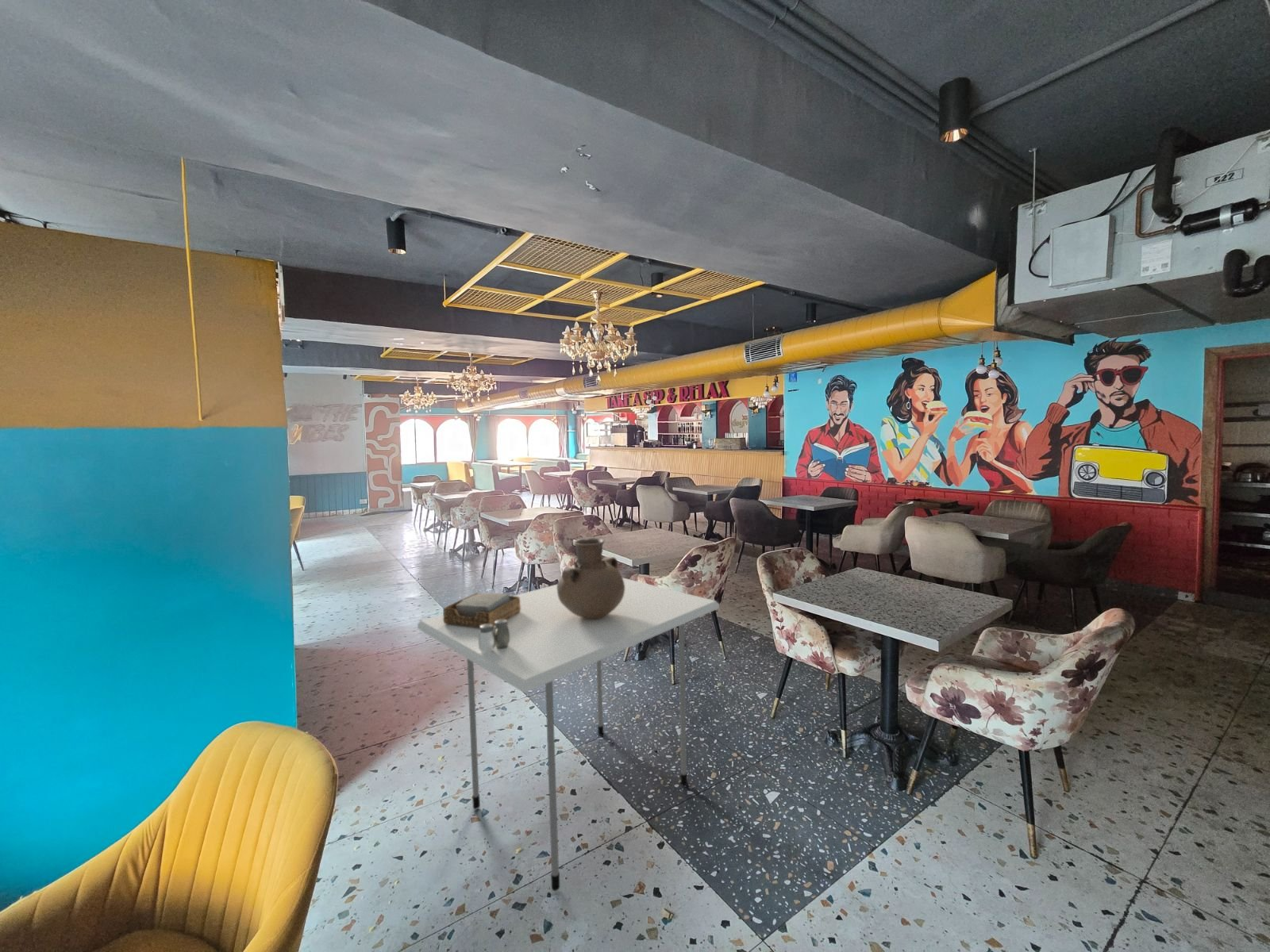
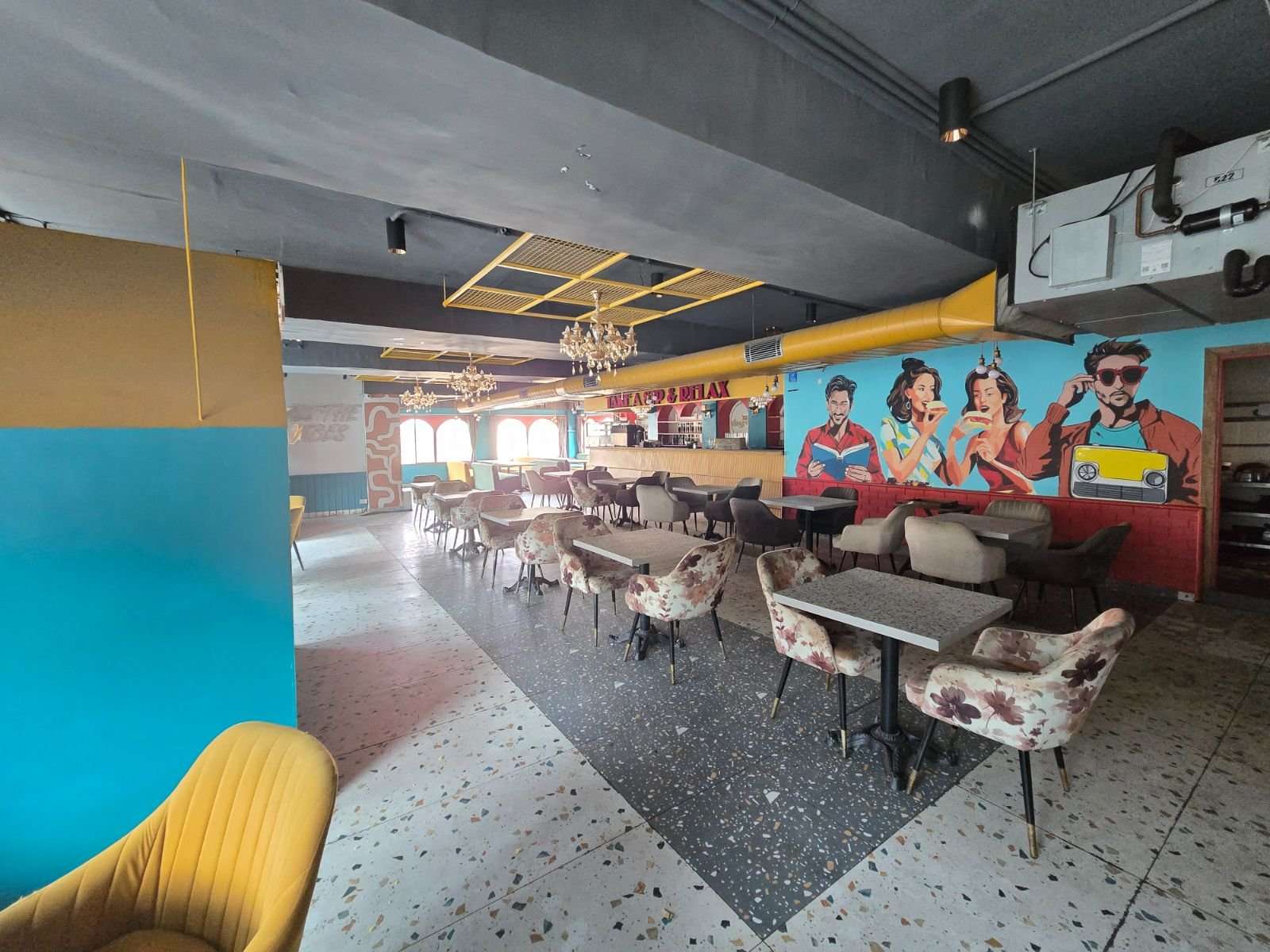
- dining table (598, 704)
- vase (591, 578)
- salt and pepper shaker (494, 635)
- napkin holder (483, 607)
